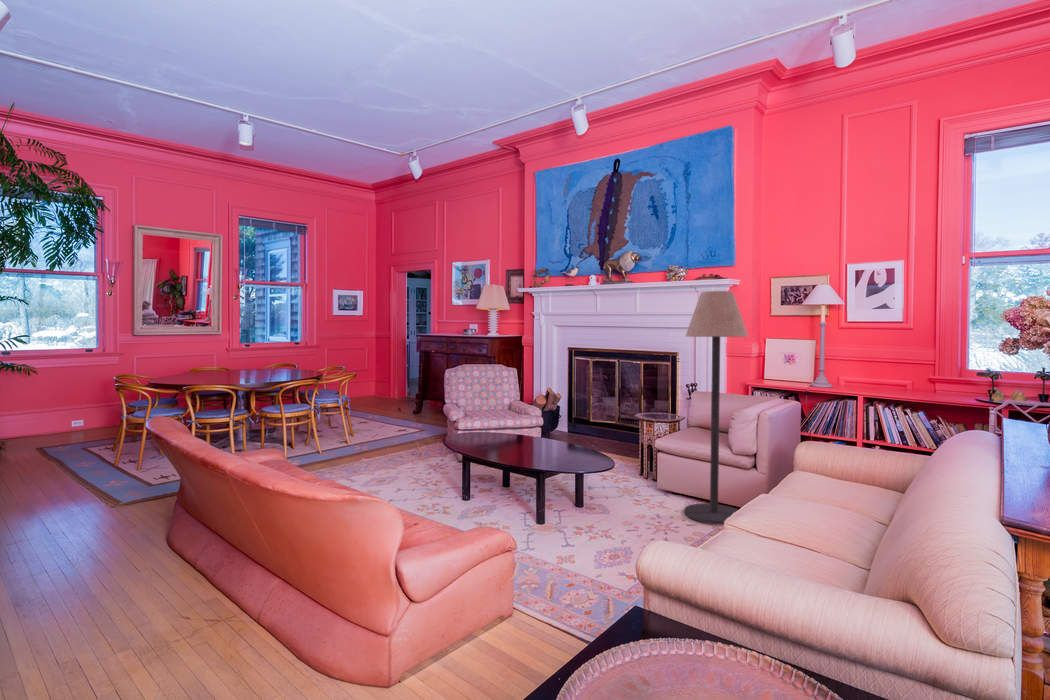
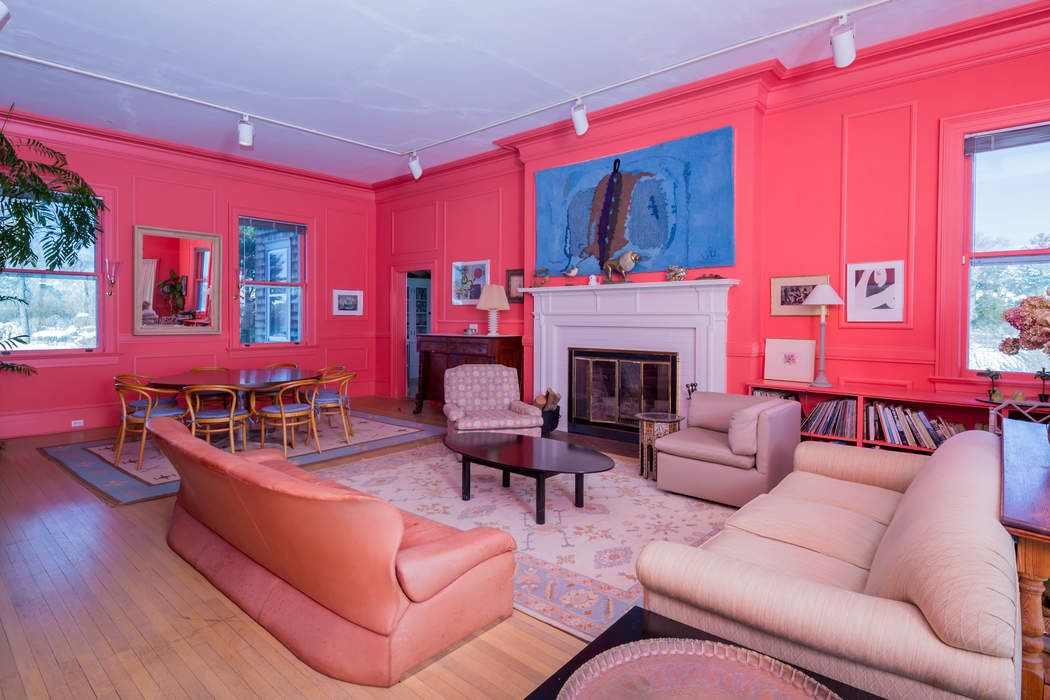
- floor lamp (715, 404)
